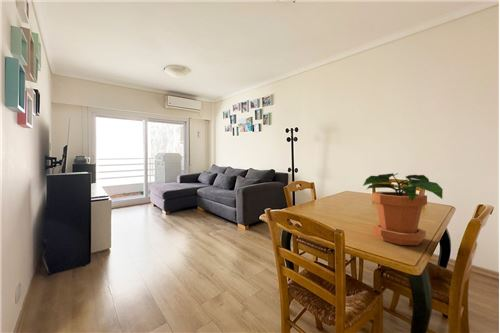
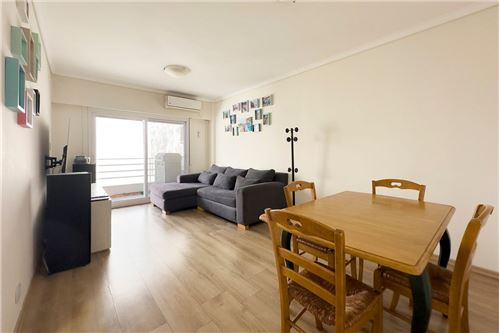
- potted plant (400, 207)
